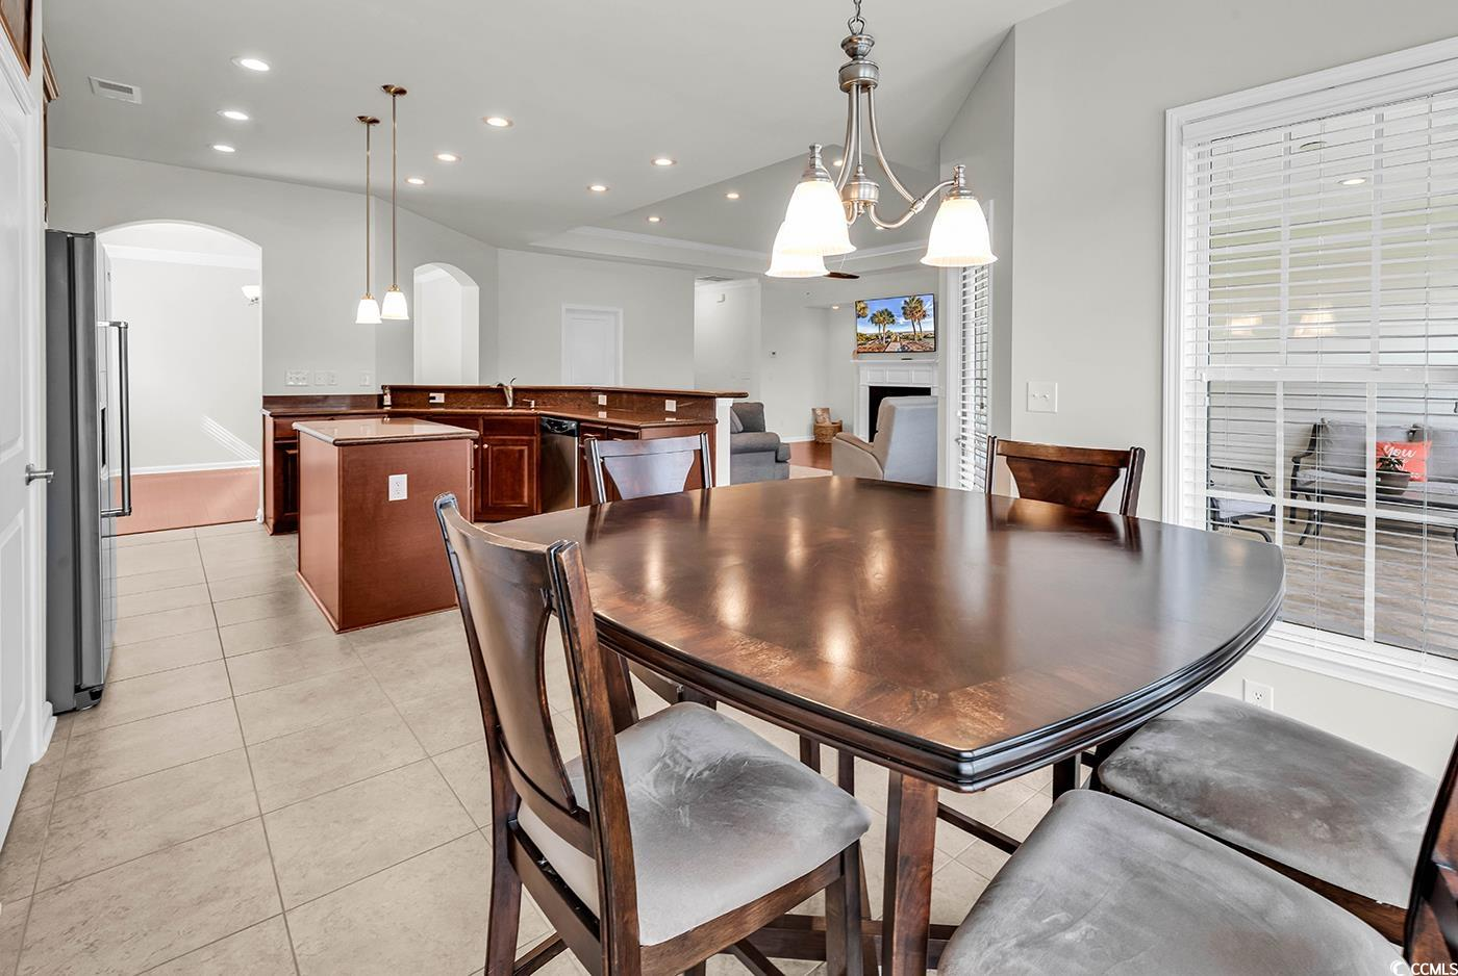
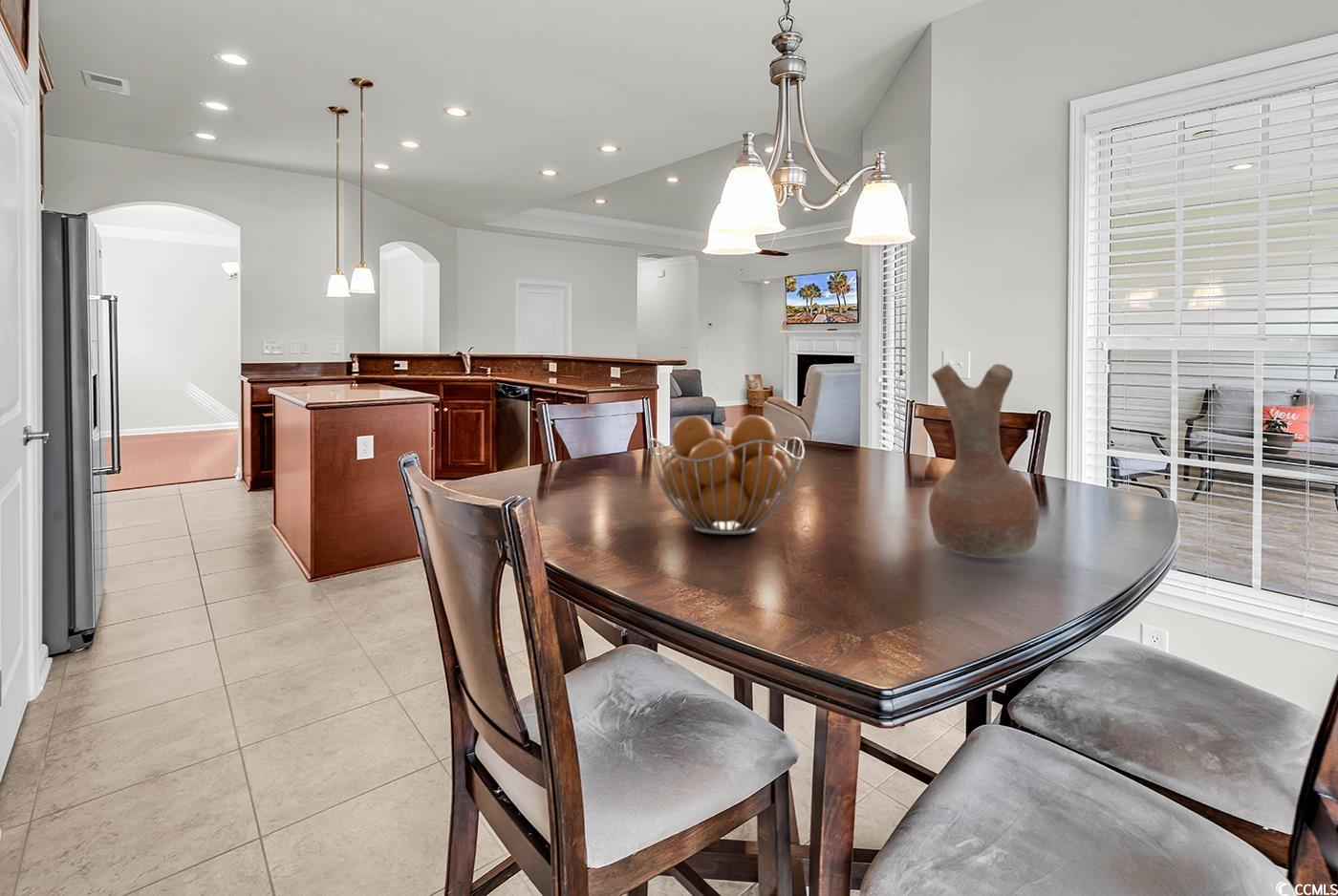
+ vase (980, 459)
+ fruit basket (725, 472)
